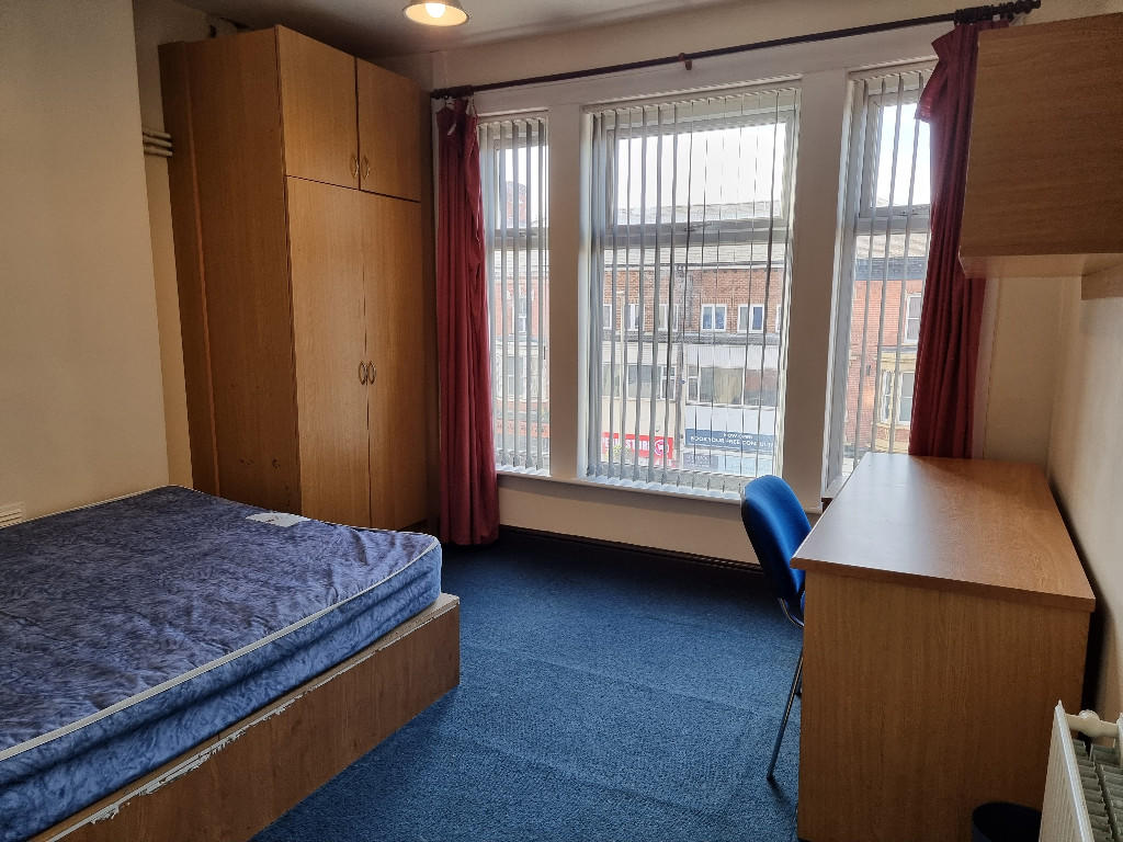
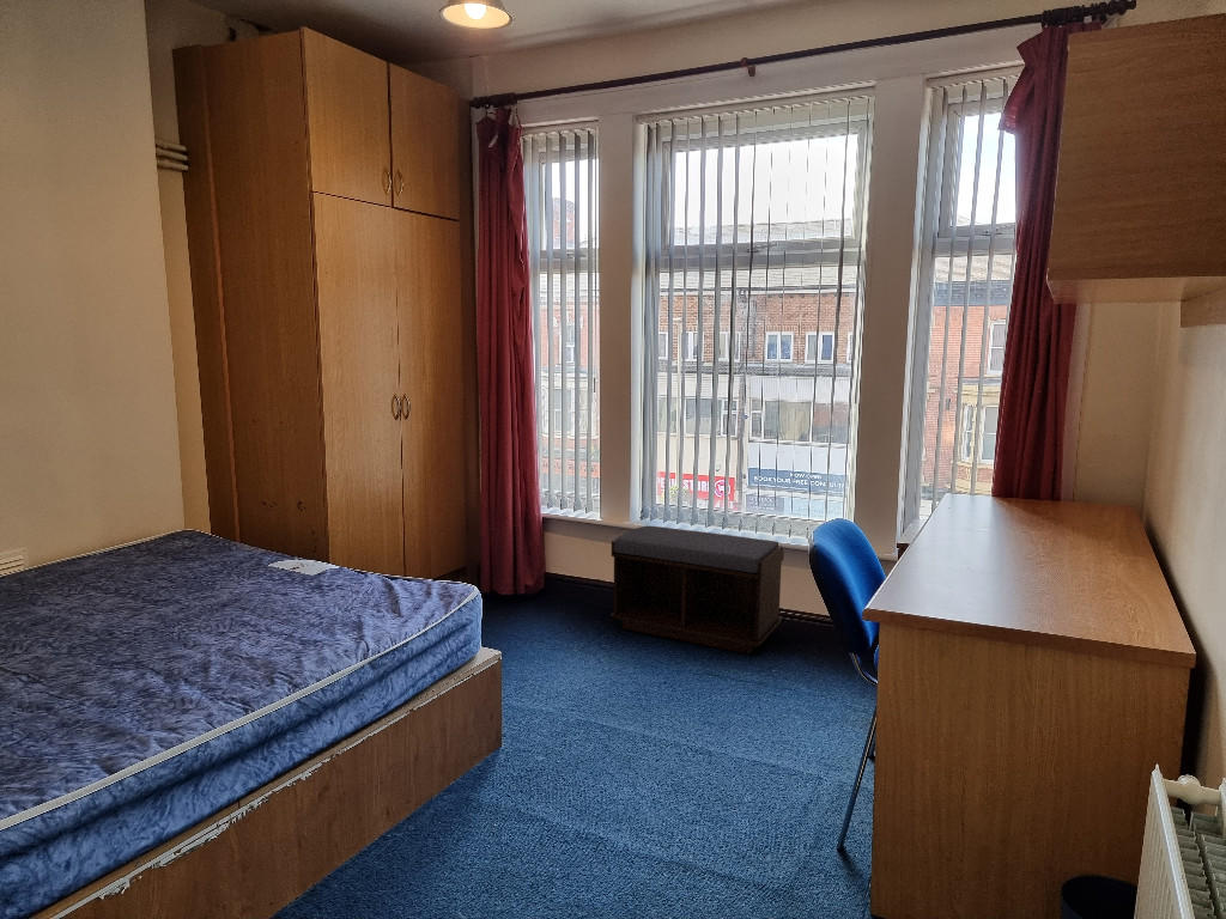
+ bench (696, 584)
